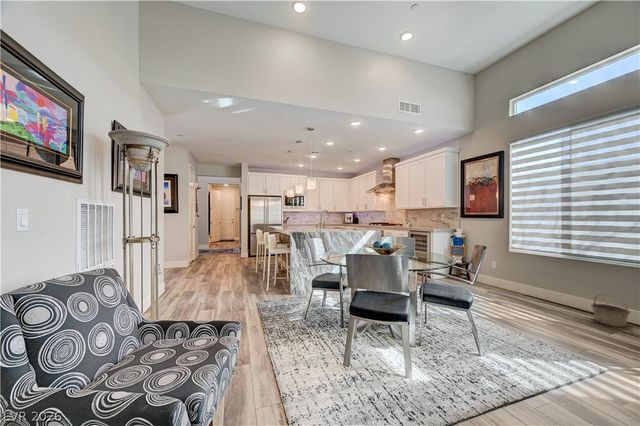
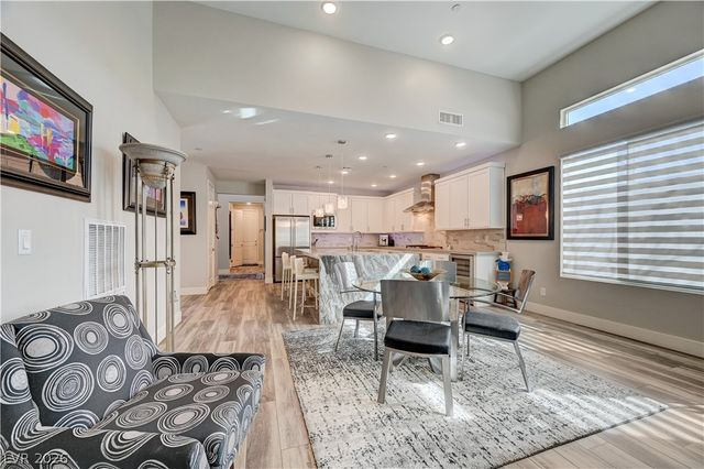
- basket (610, 309)
